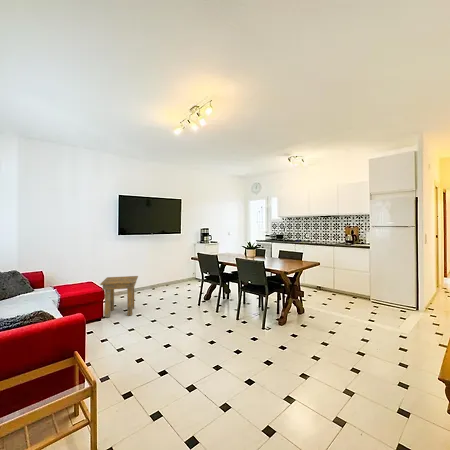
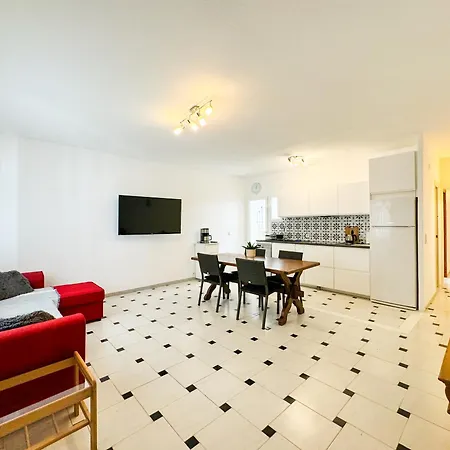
- side table (127, 295)
